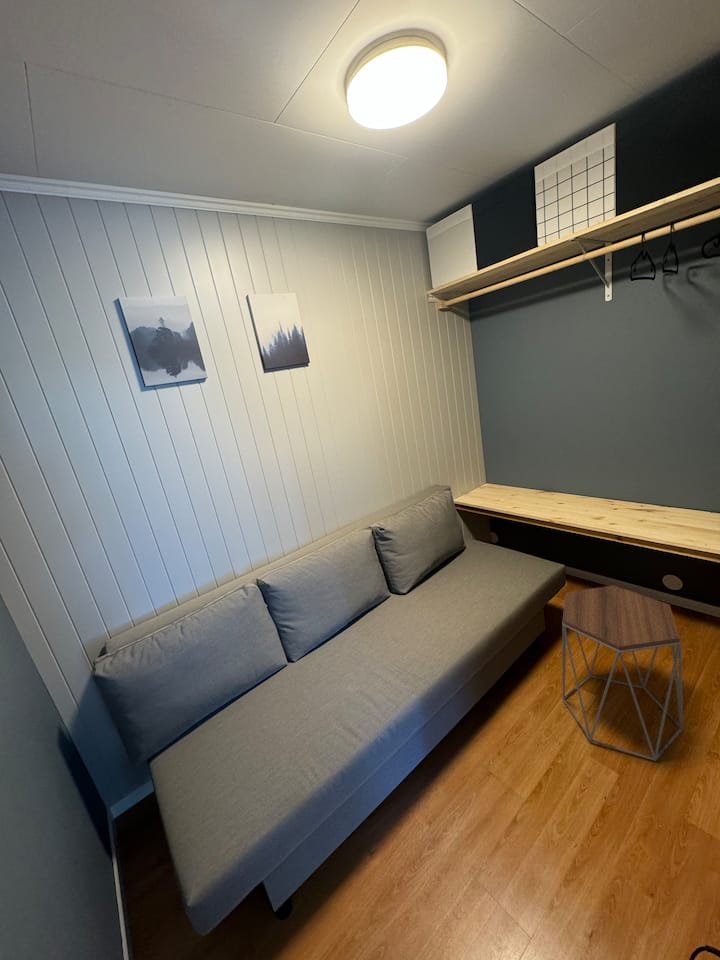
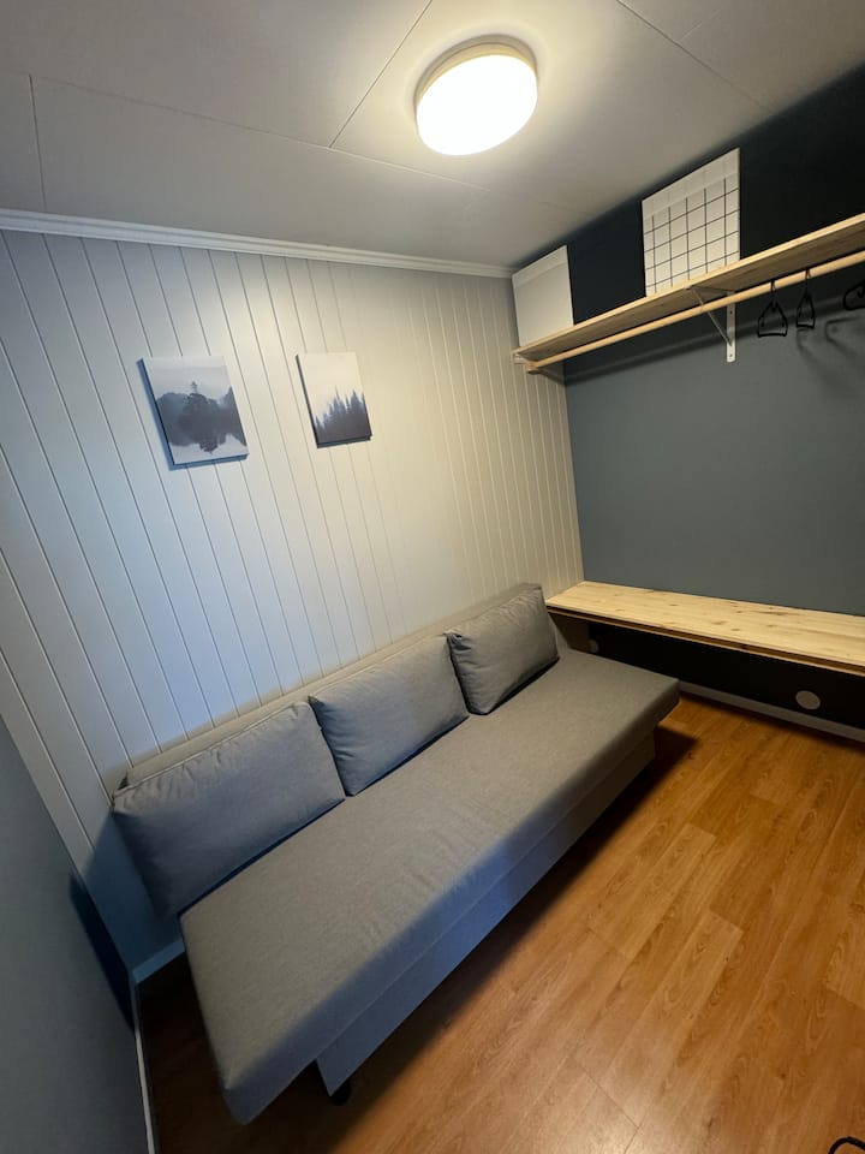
- side table (616, 663)
